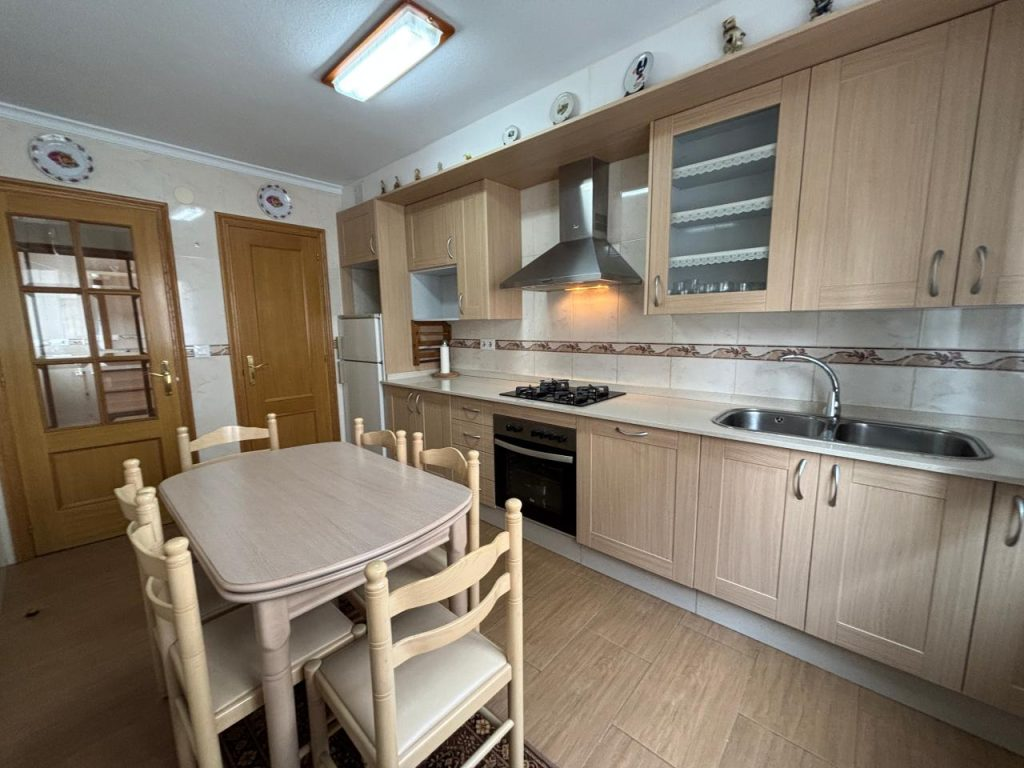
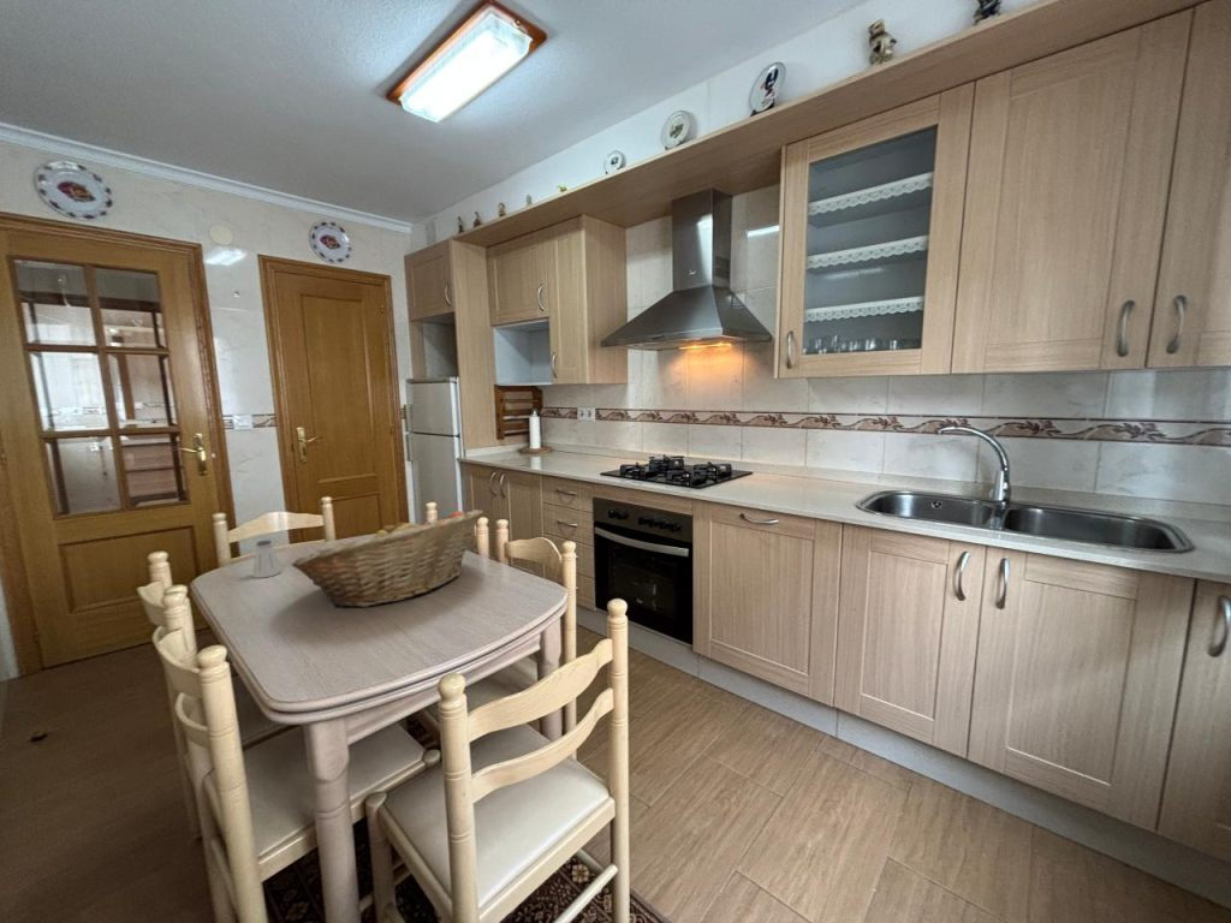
+ saltshaker (264, 556)
+ fruit basket (398, 549)
